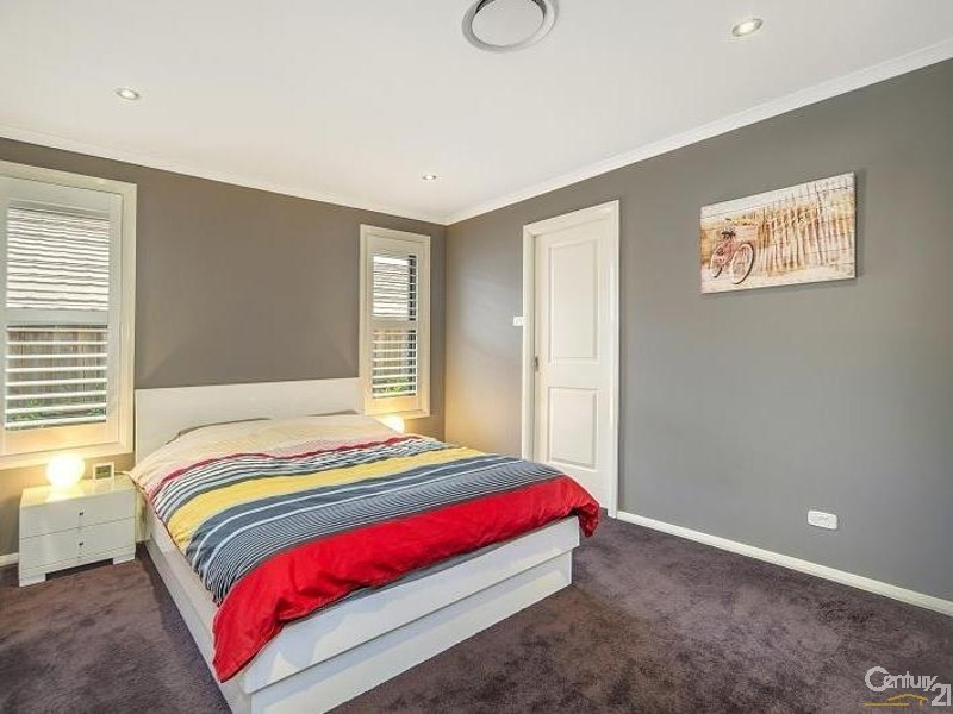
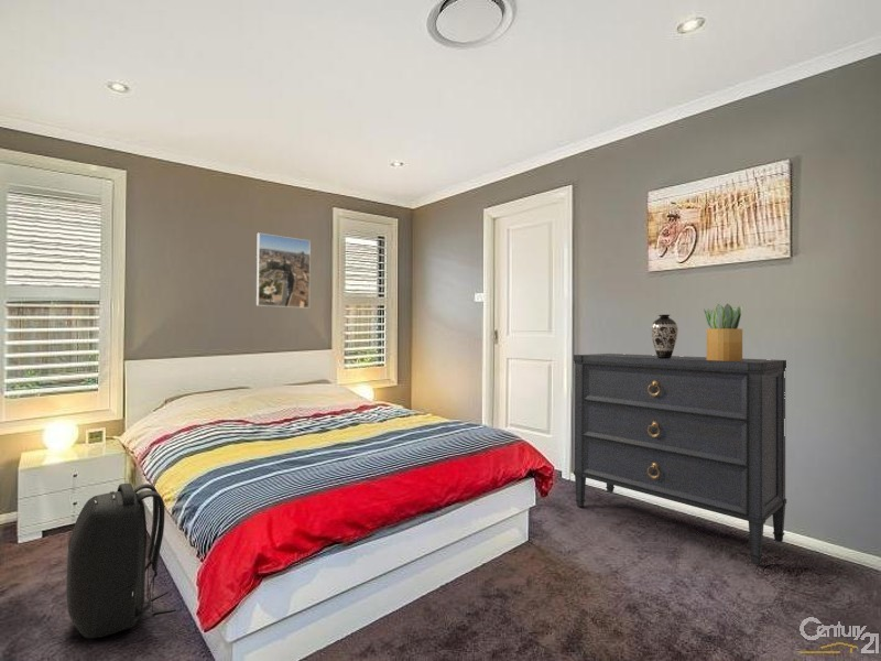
+ decorative vase (664, 336)
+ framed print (284, 271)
+ potted plant (726, 332)
+ backpack (123, 550)
+ dresser (670, 440)
